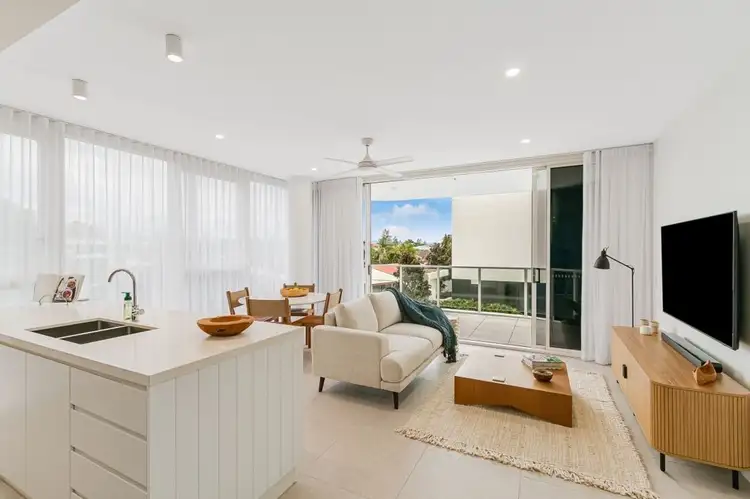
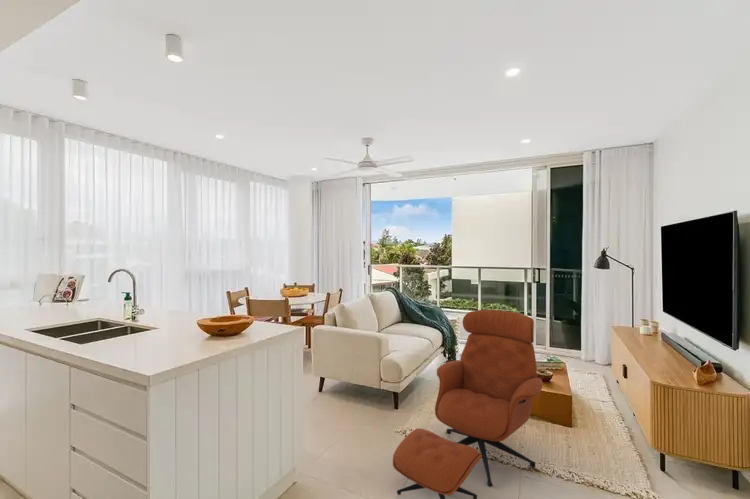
+ lounge chair (468, 393)
